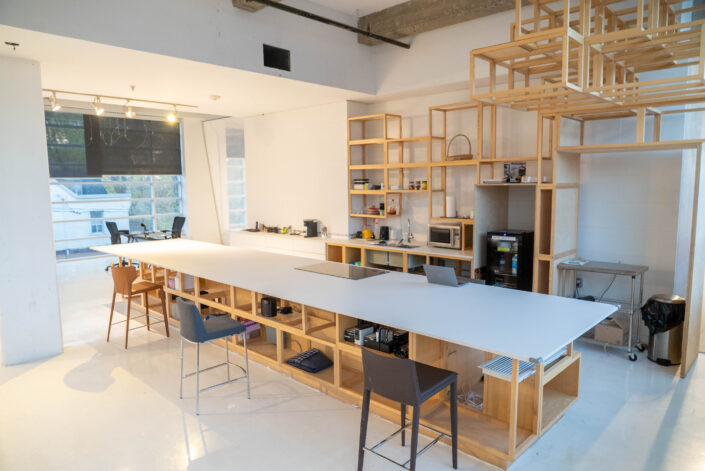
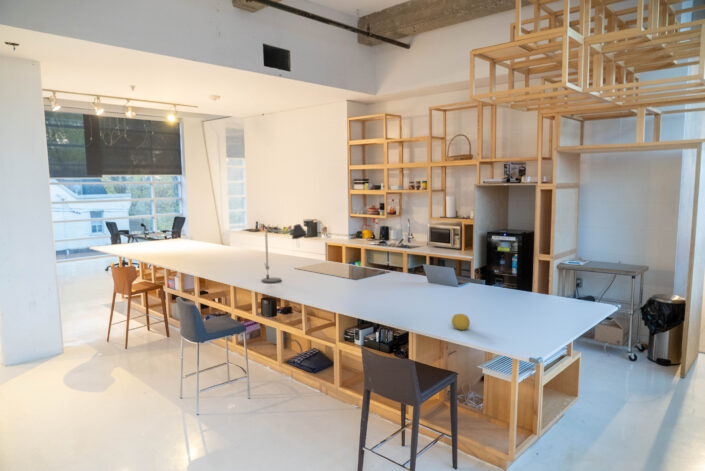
+ fruit (460, 321)
+ desk lamp (297, 246)
